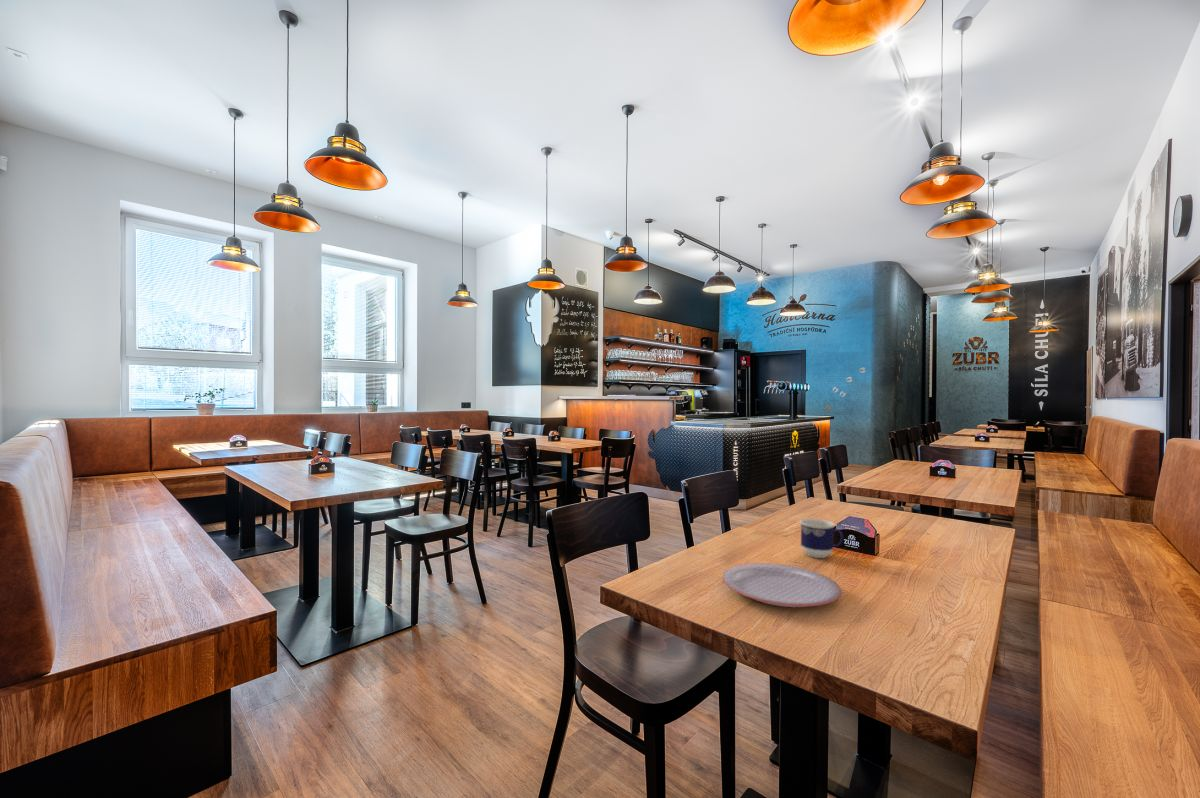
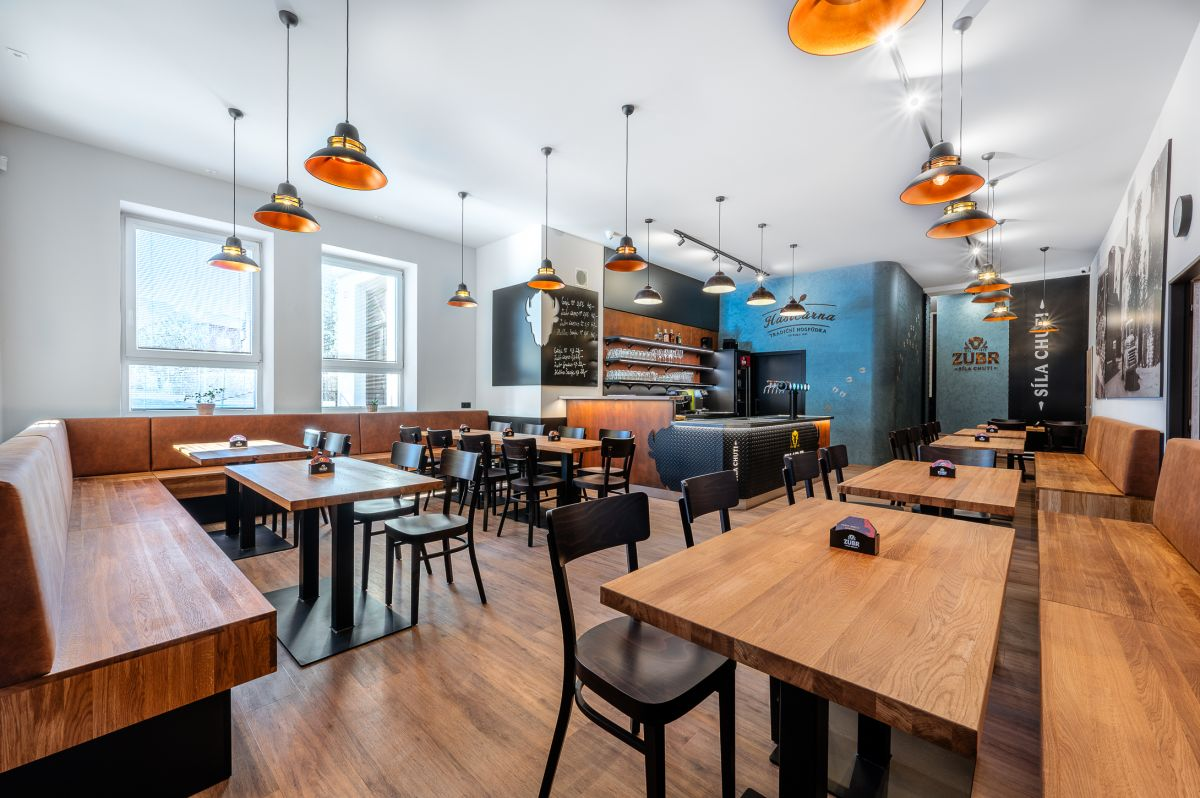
- plate (779, 585)
- cup (821, 539)
